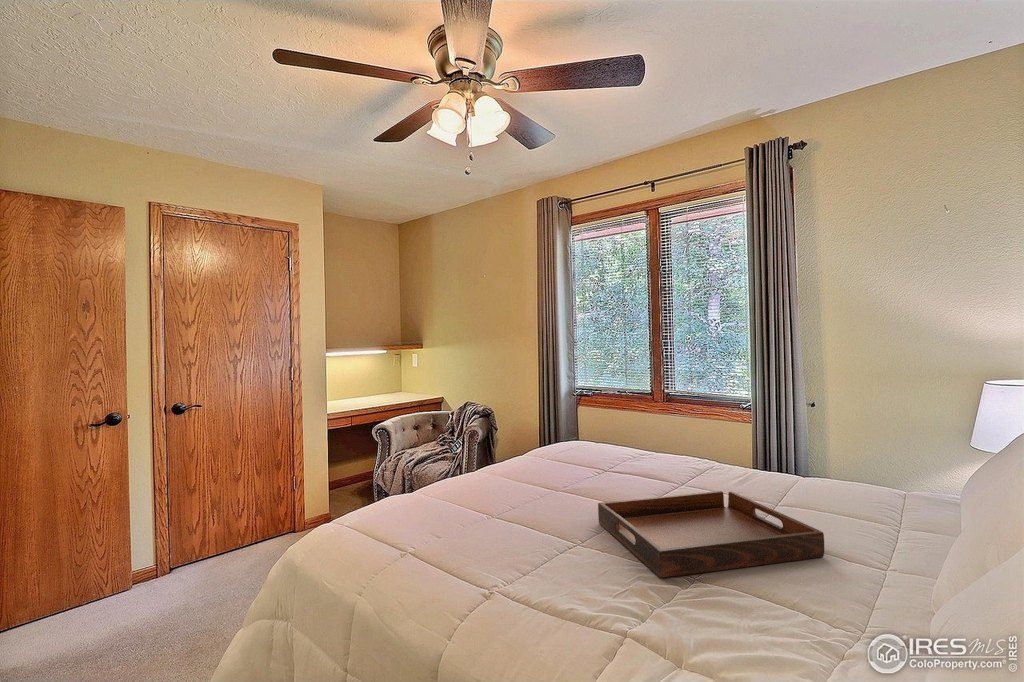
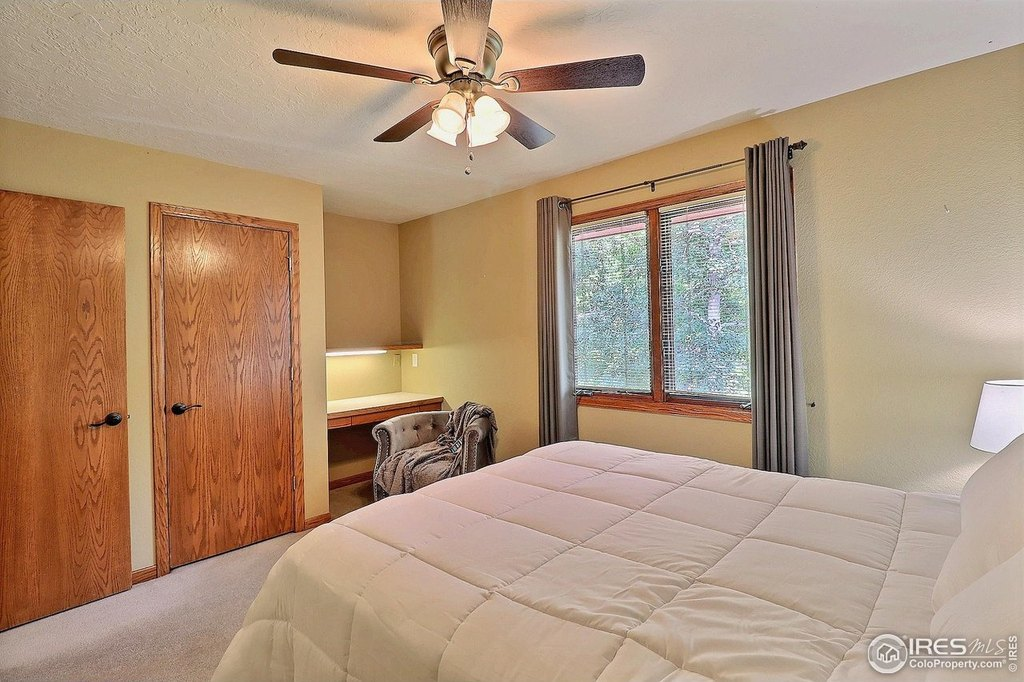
- serving tray (700, 526)
